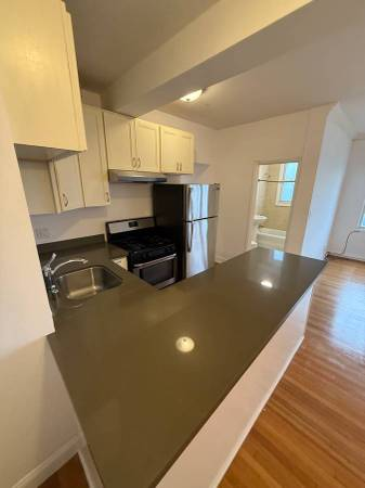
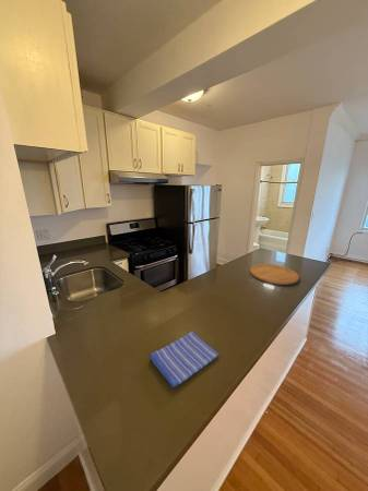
+ cutting board (273, 273)
+ dish towel (183, 355)
